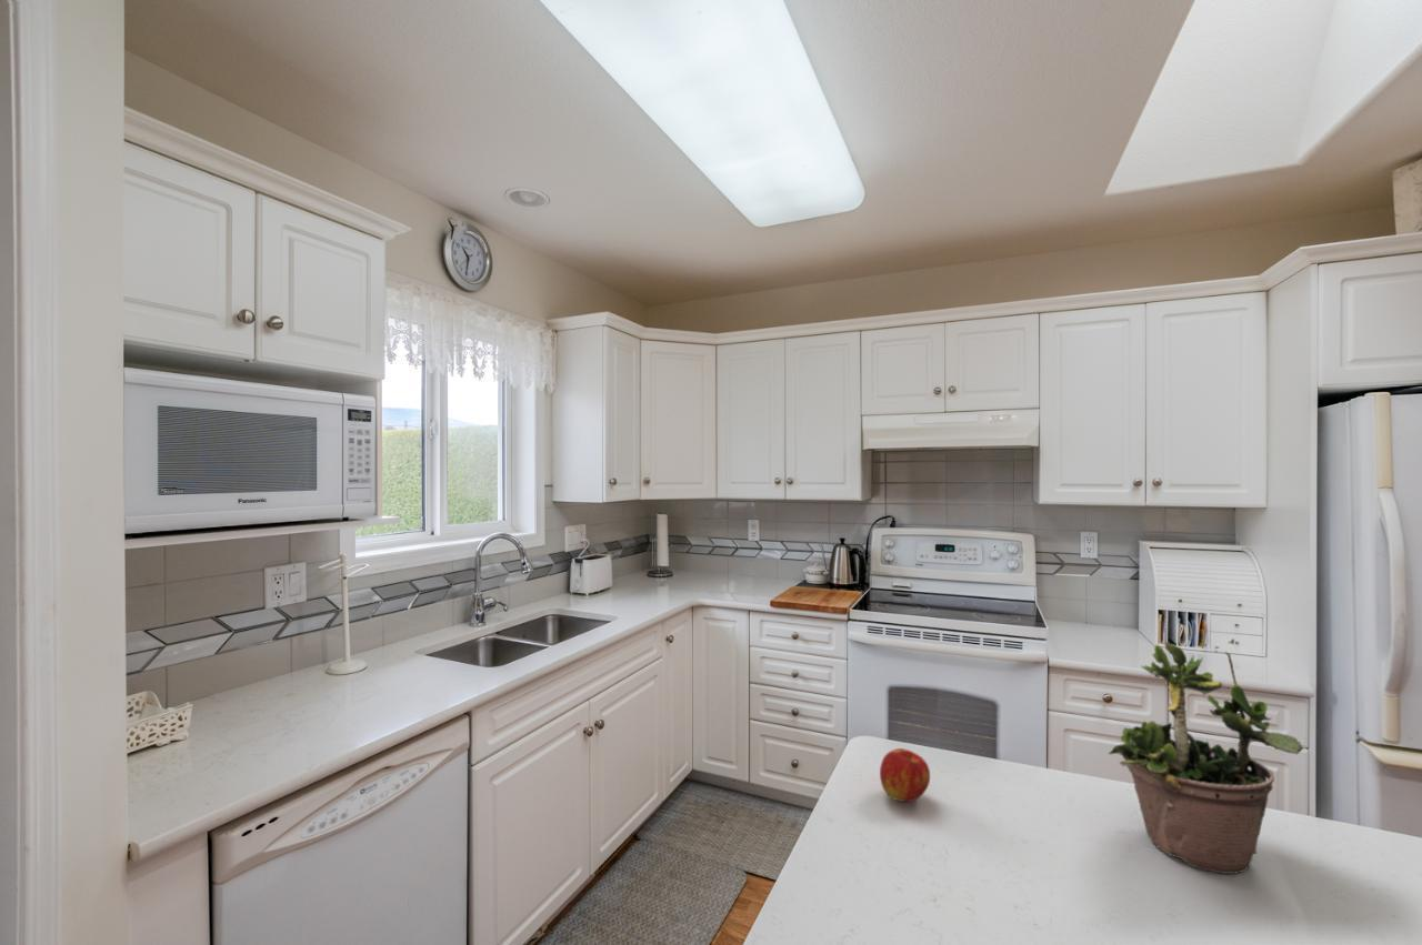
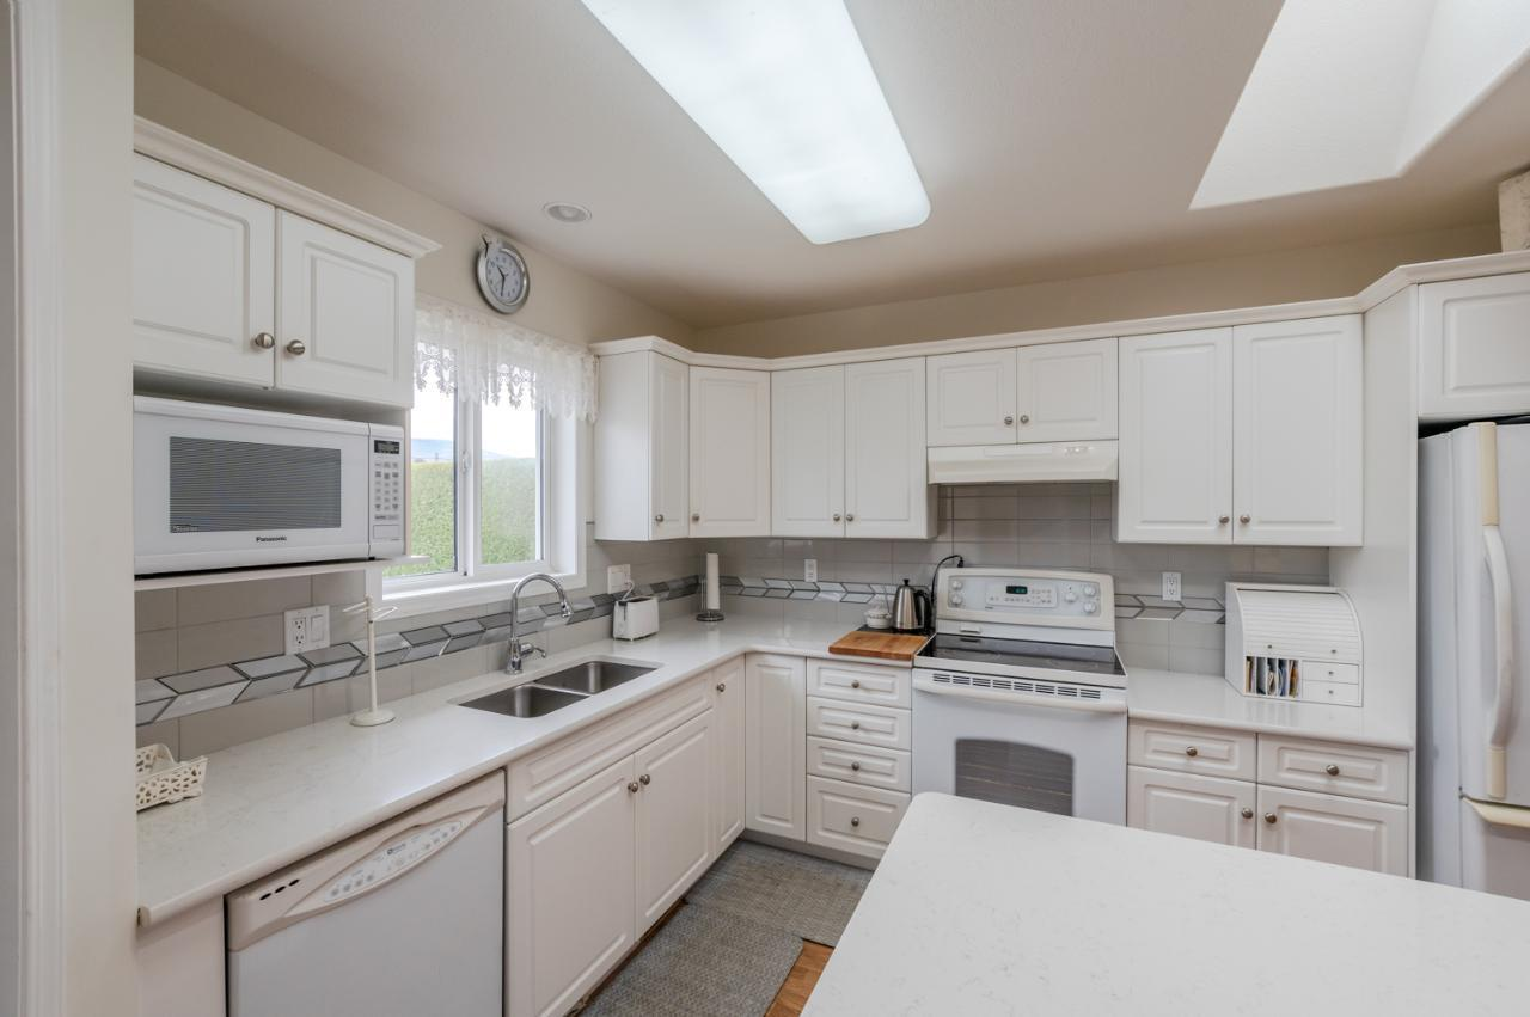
- potted plant (1188, 733)
- apple (904, 775)
